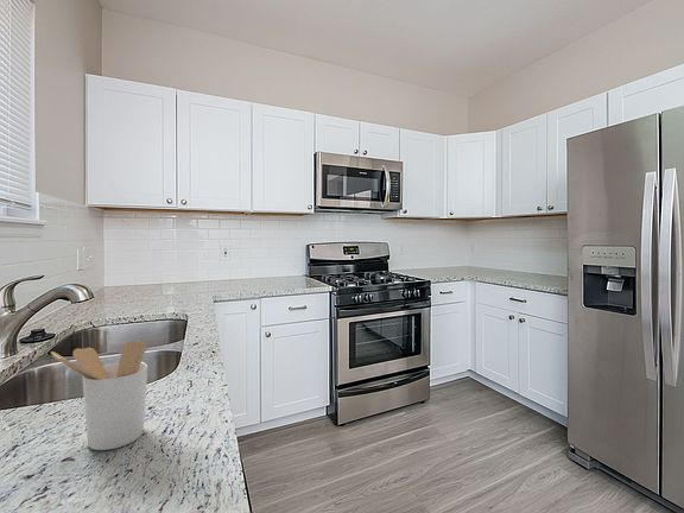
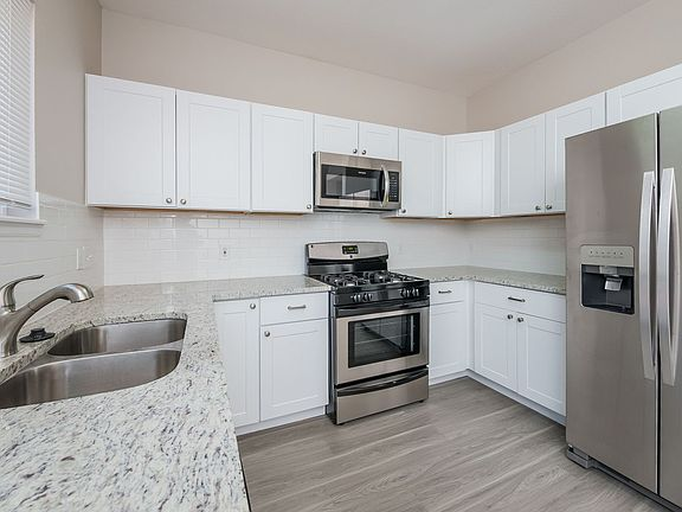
- utensil holder (101, 392)
